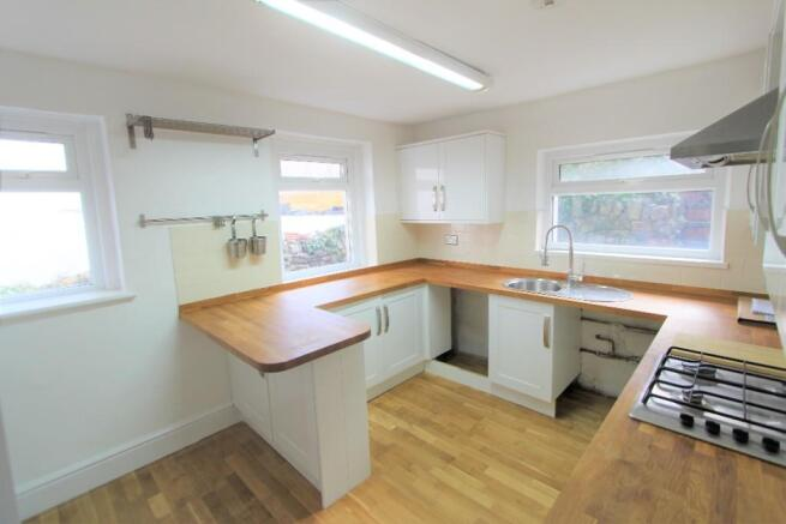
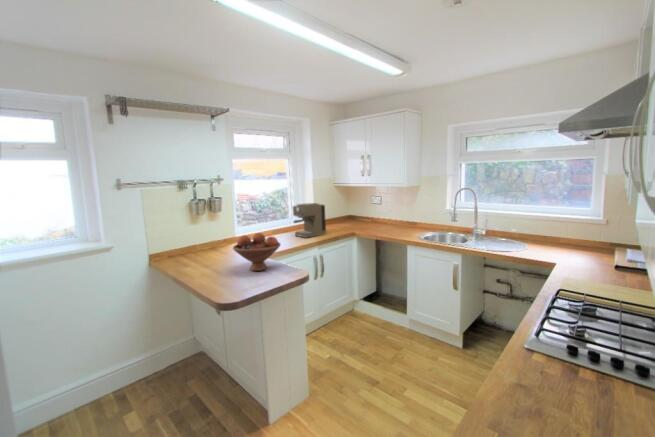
+ coffee maker (308, 219)
+ fruit bowl (257, 252)
